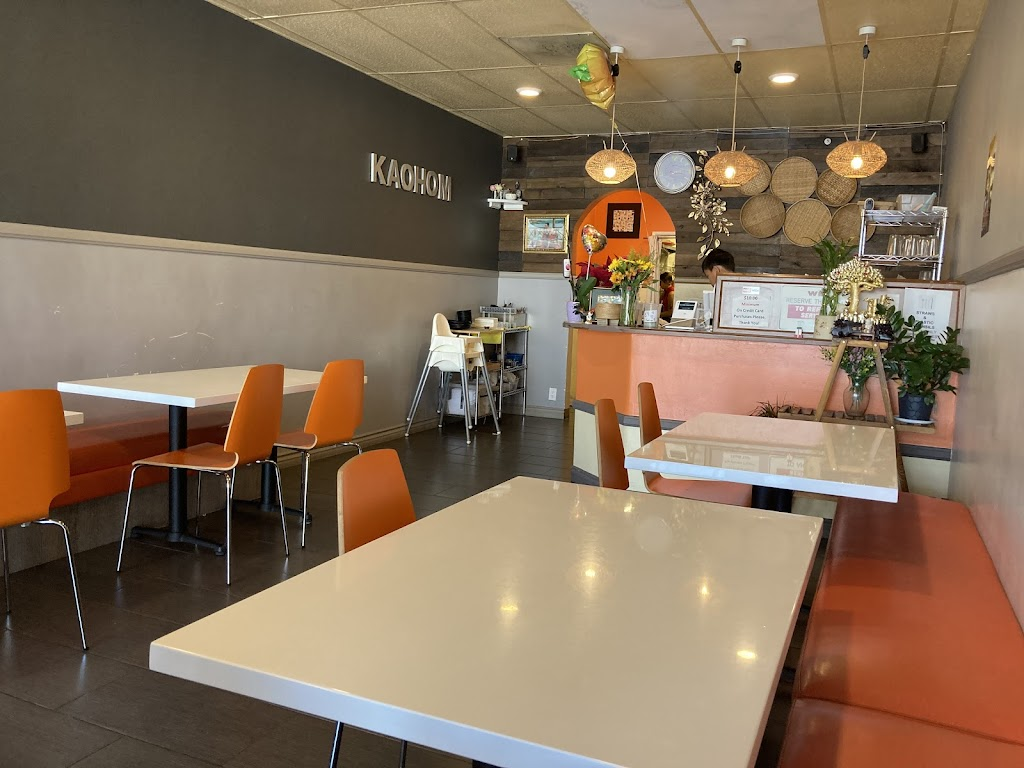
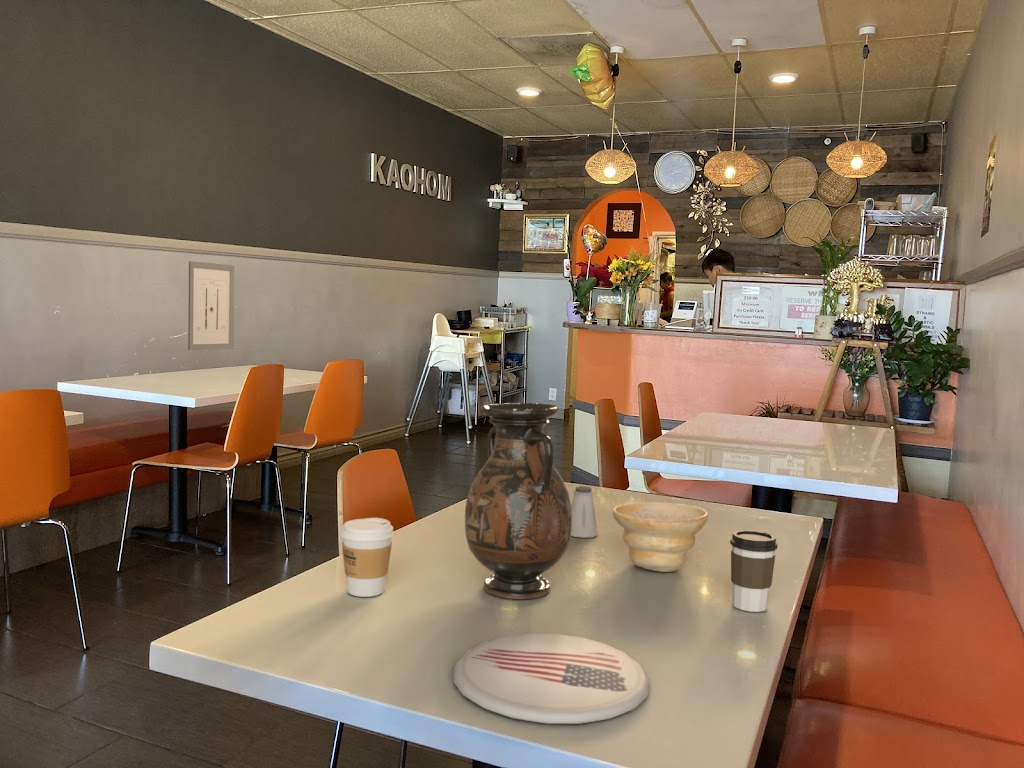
+ coffee cup (366, 556)
+ plate (550, 671)
+ coffee cup (751, 570)
+ wall art (211, 306)
+ bowl (659, 537)
+ saltshaker (582, 510)
+ vase (519, 497)
